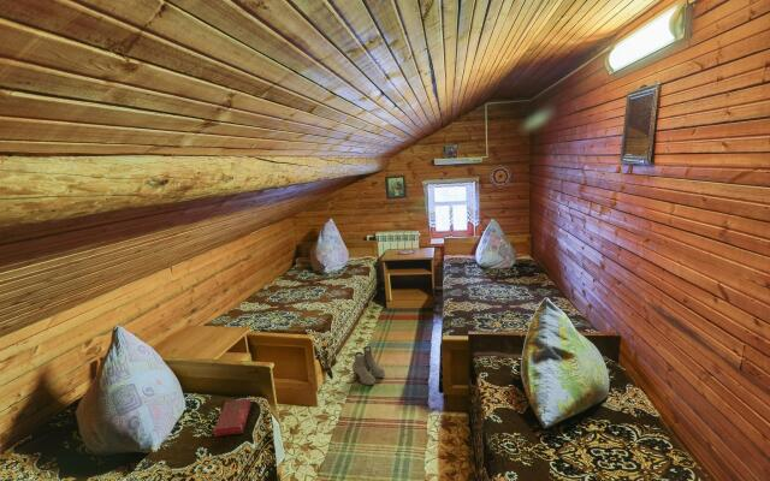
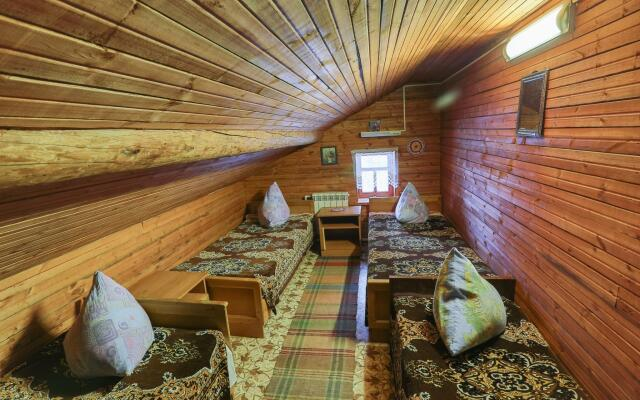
- book (233, 416)
- boots (367, 364)
